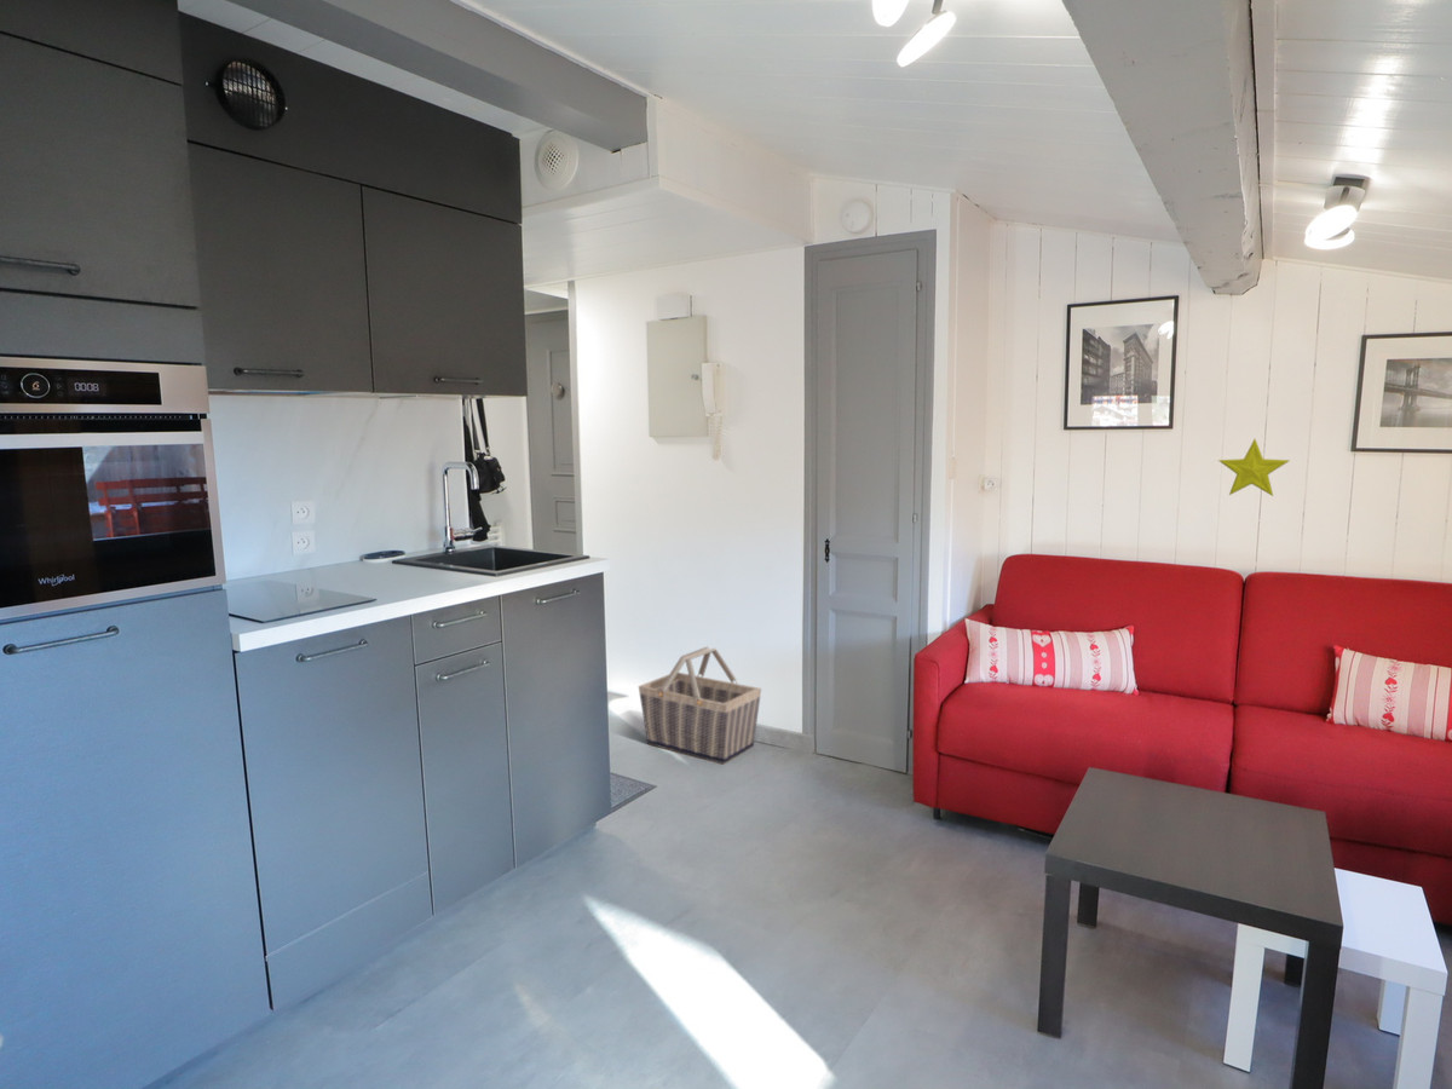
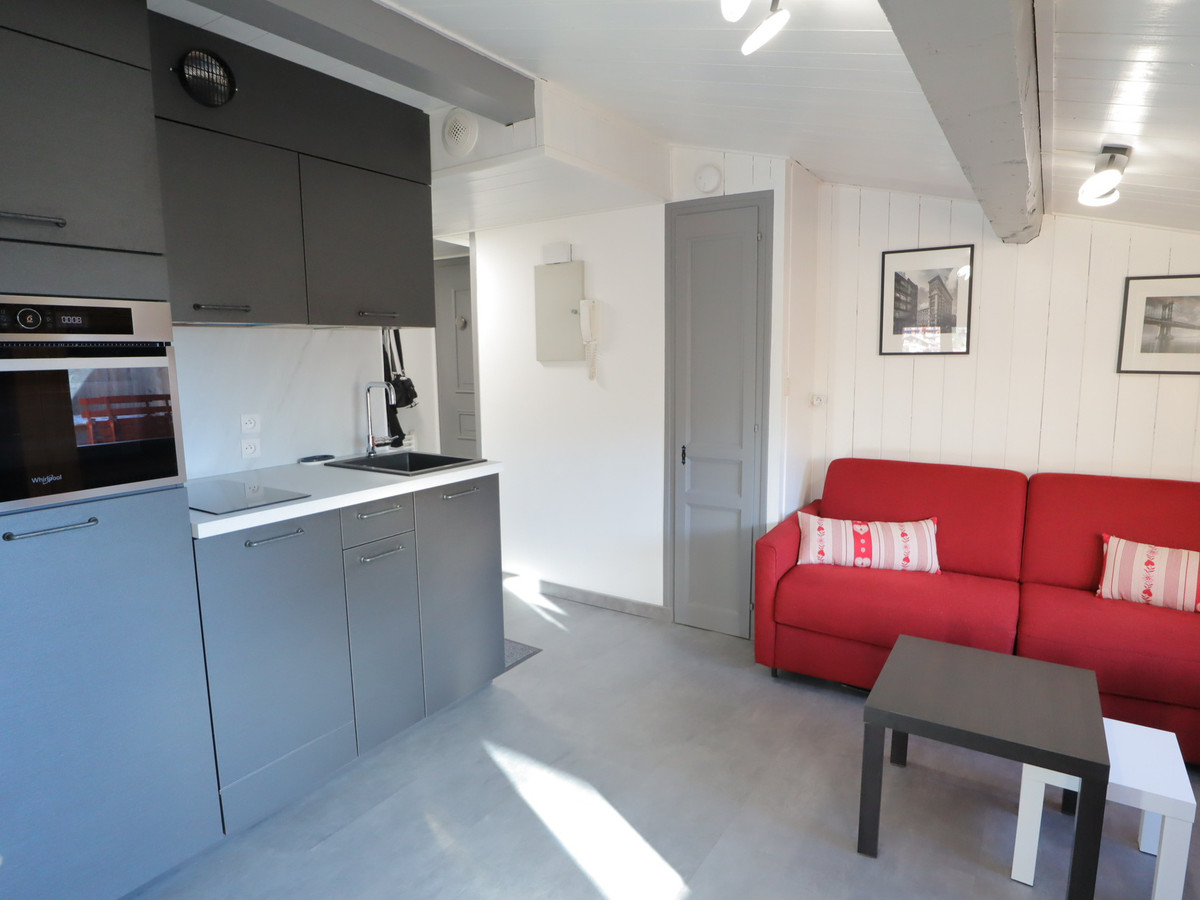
- decorative star (1252, 467)
- basket (699, 698)
